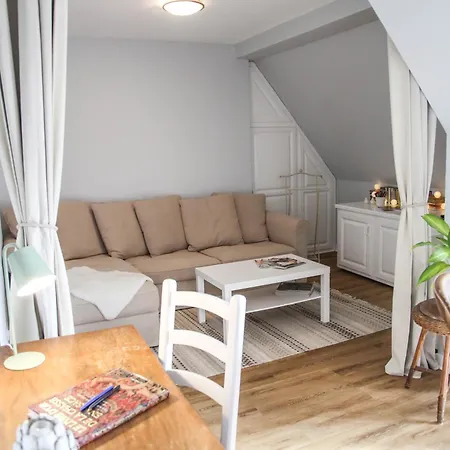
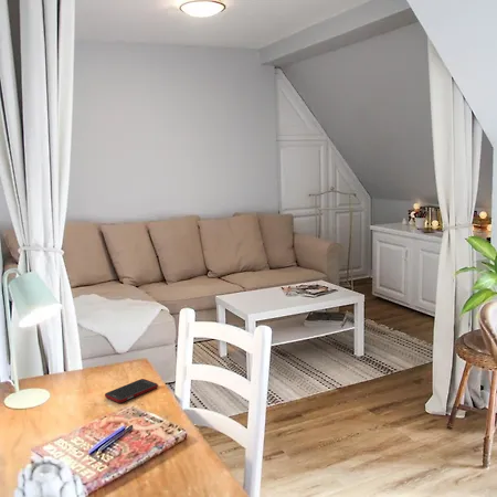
+ cell phone (131, 390)
